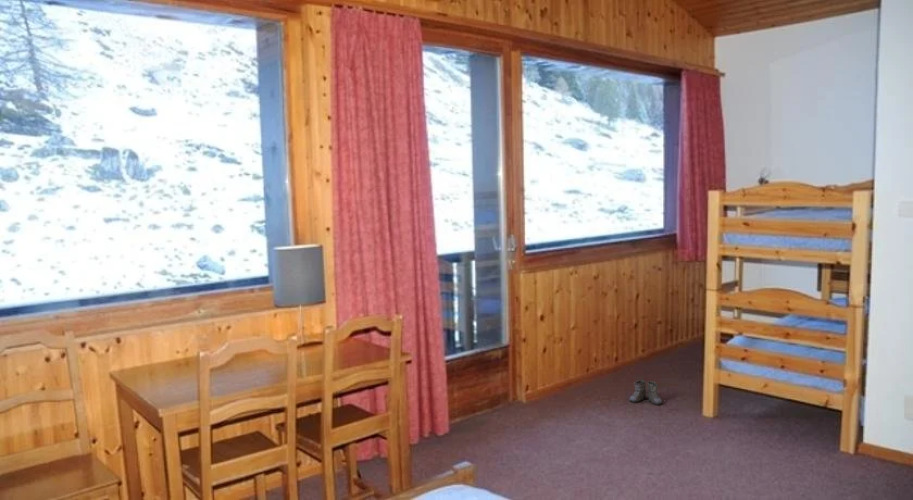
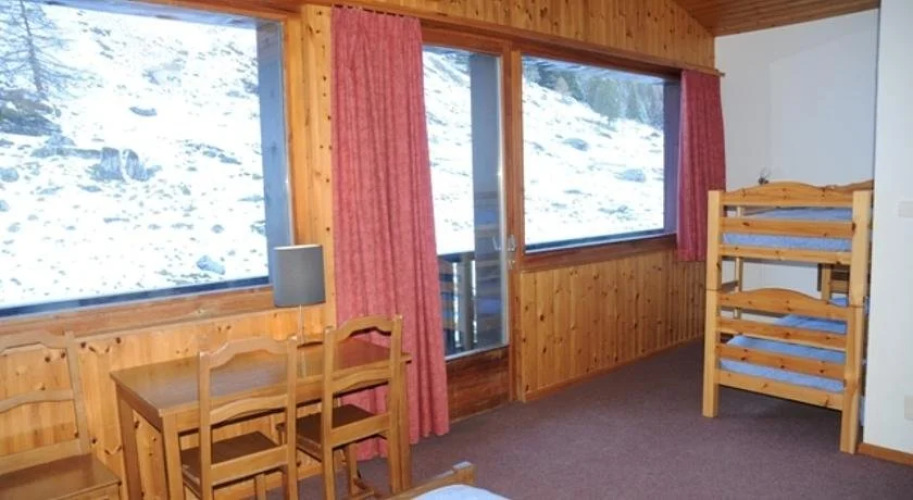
- boots (645, 391)
